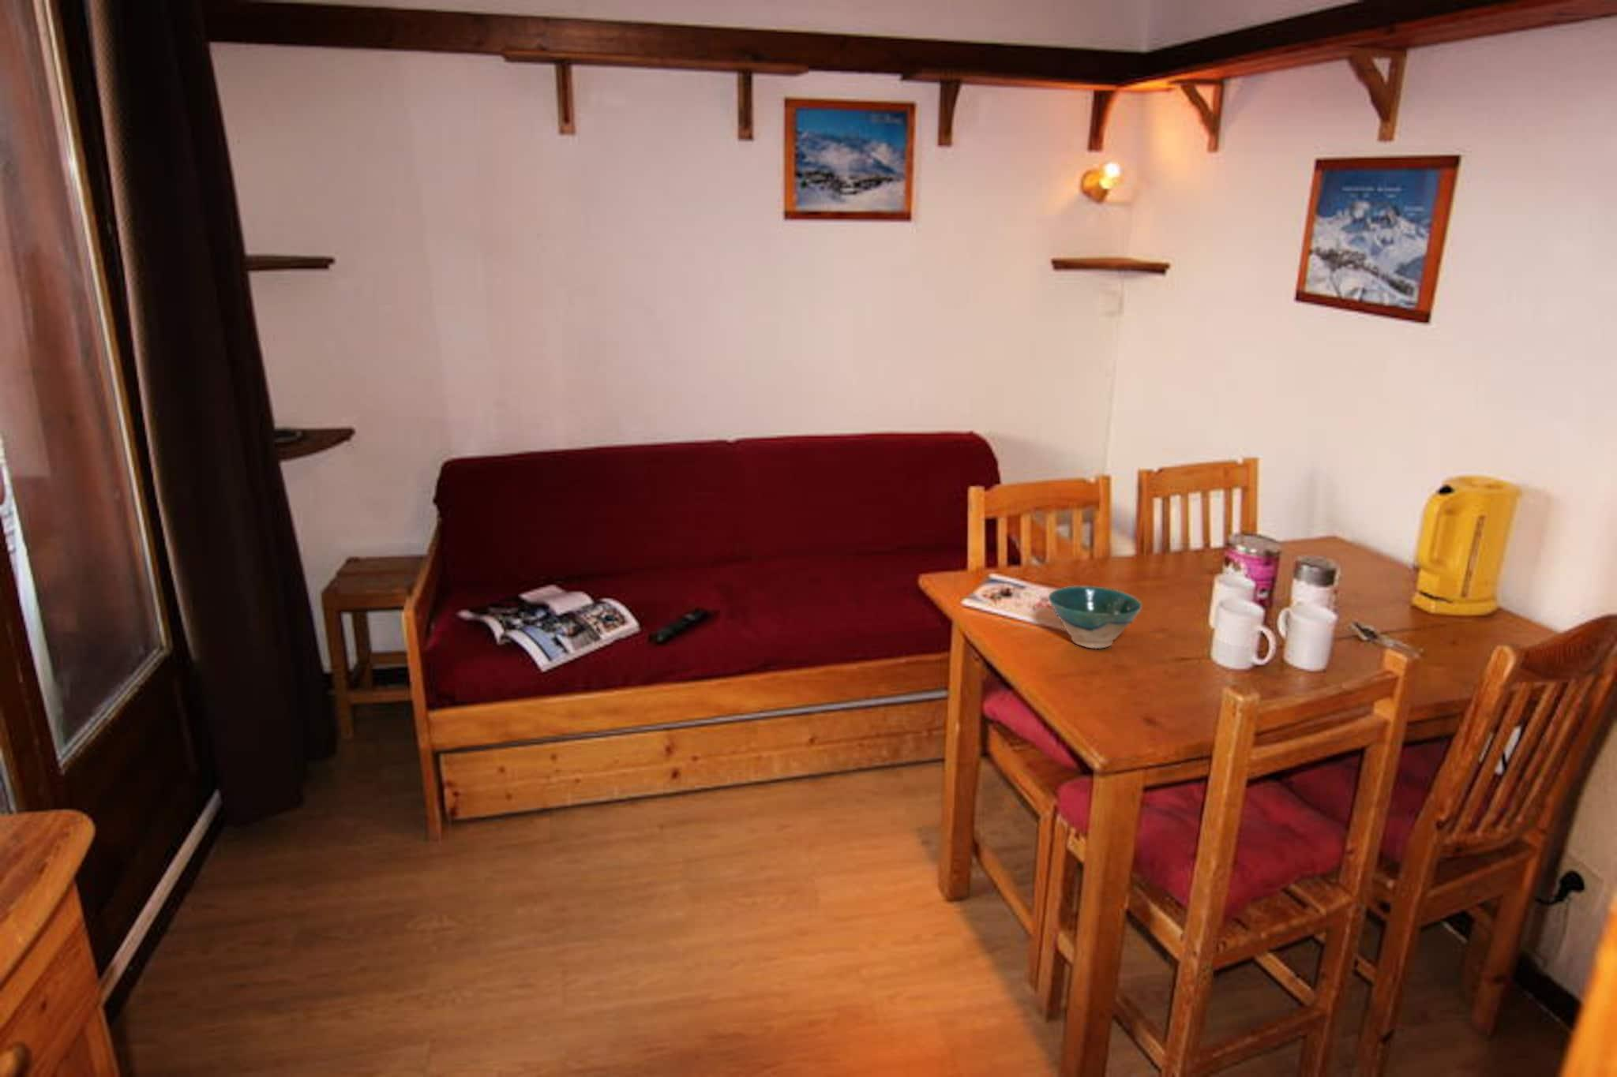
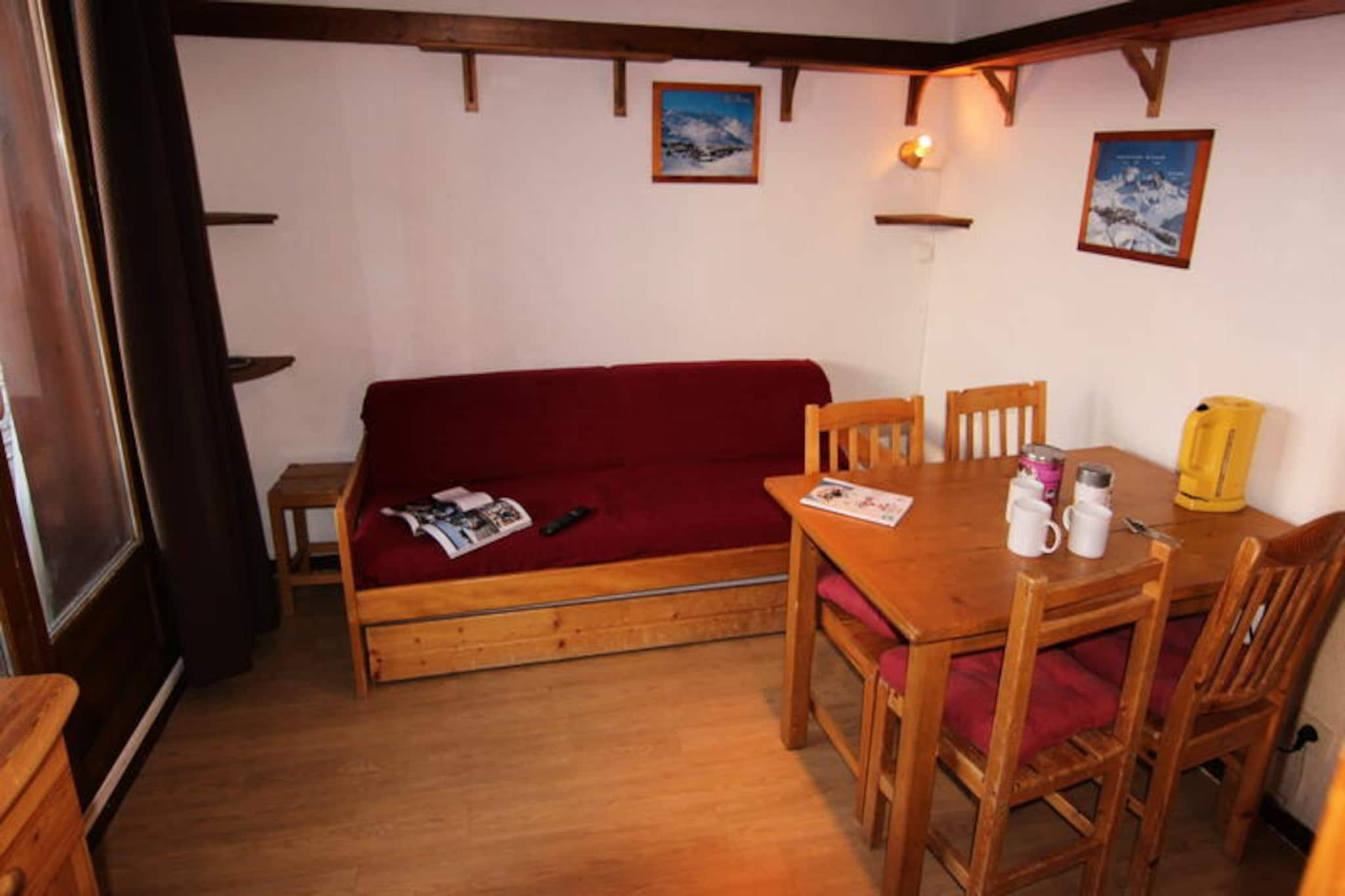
- bowl (1093, 620)
